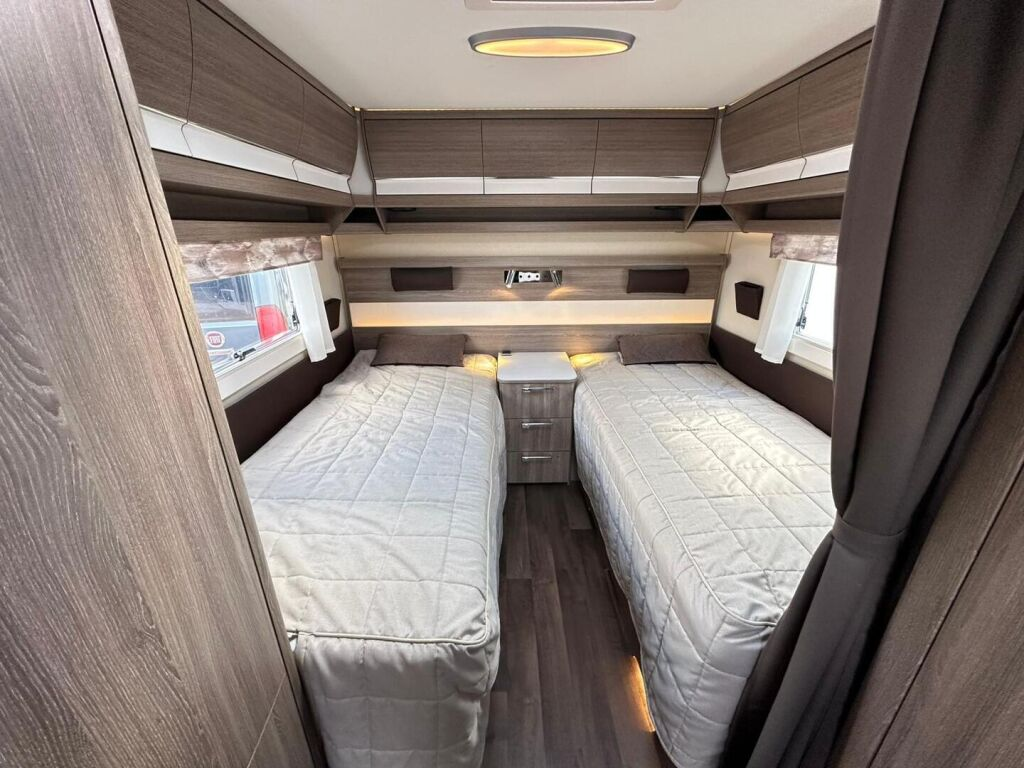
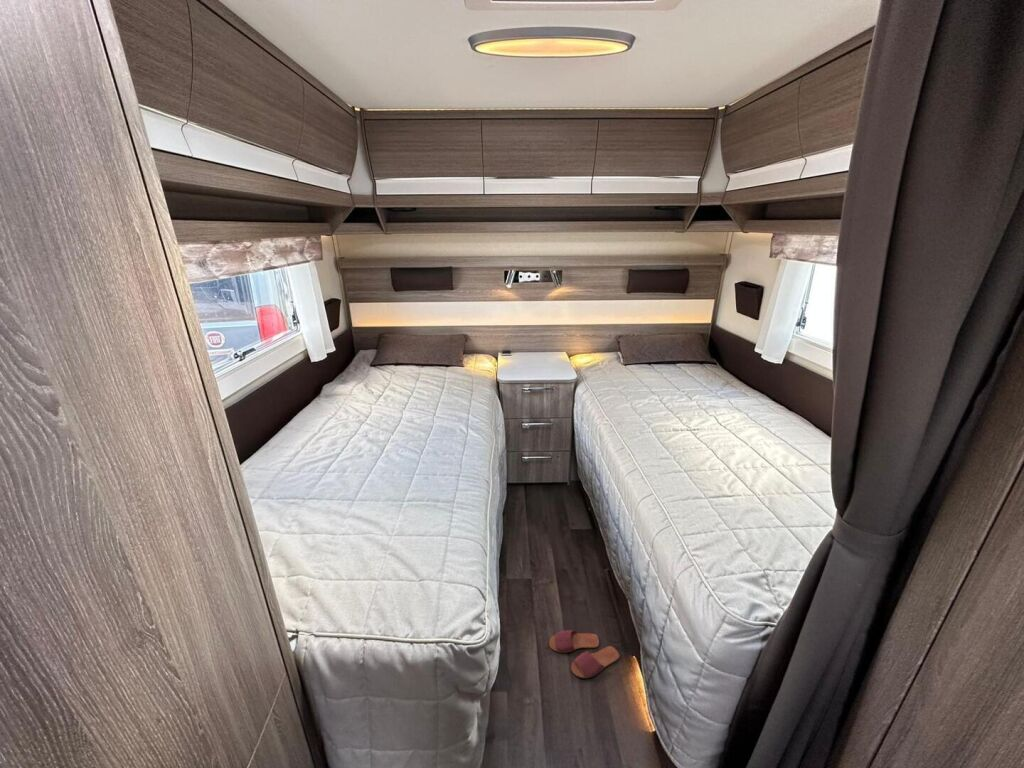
+ slippers (586, 651)
